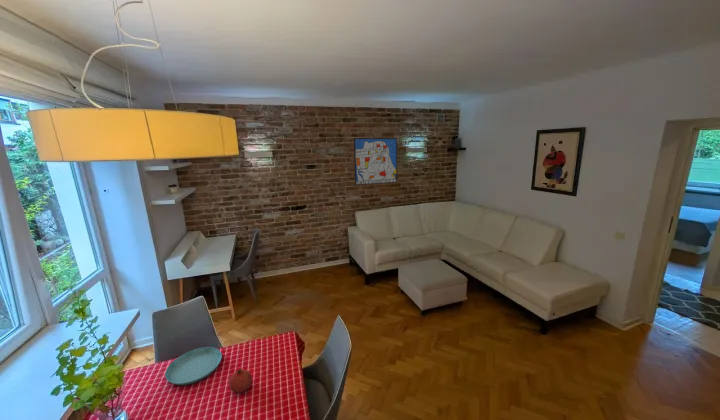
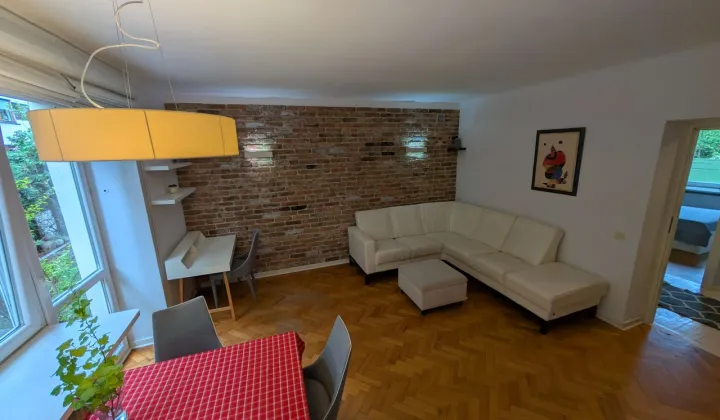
- wall art (376, 161)
- fruit (240, 379)
- saucer (195, 366)
